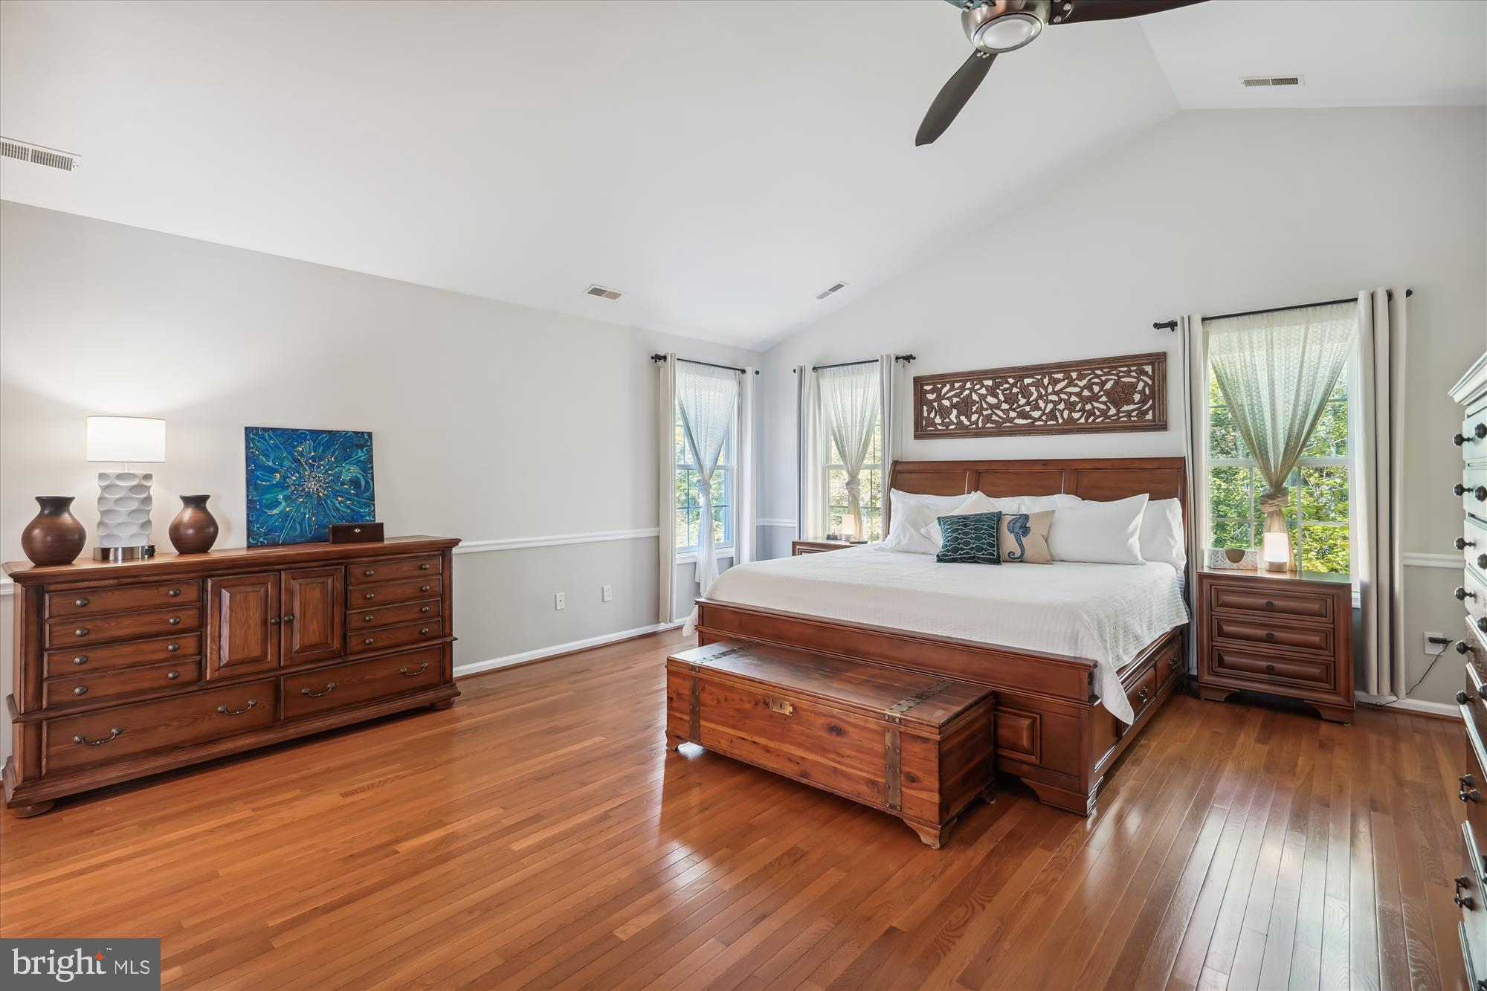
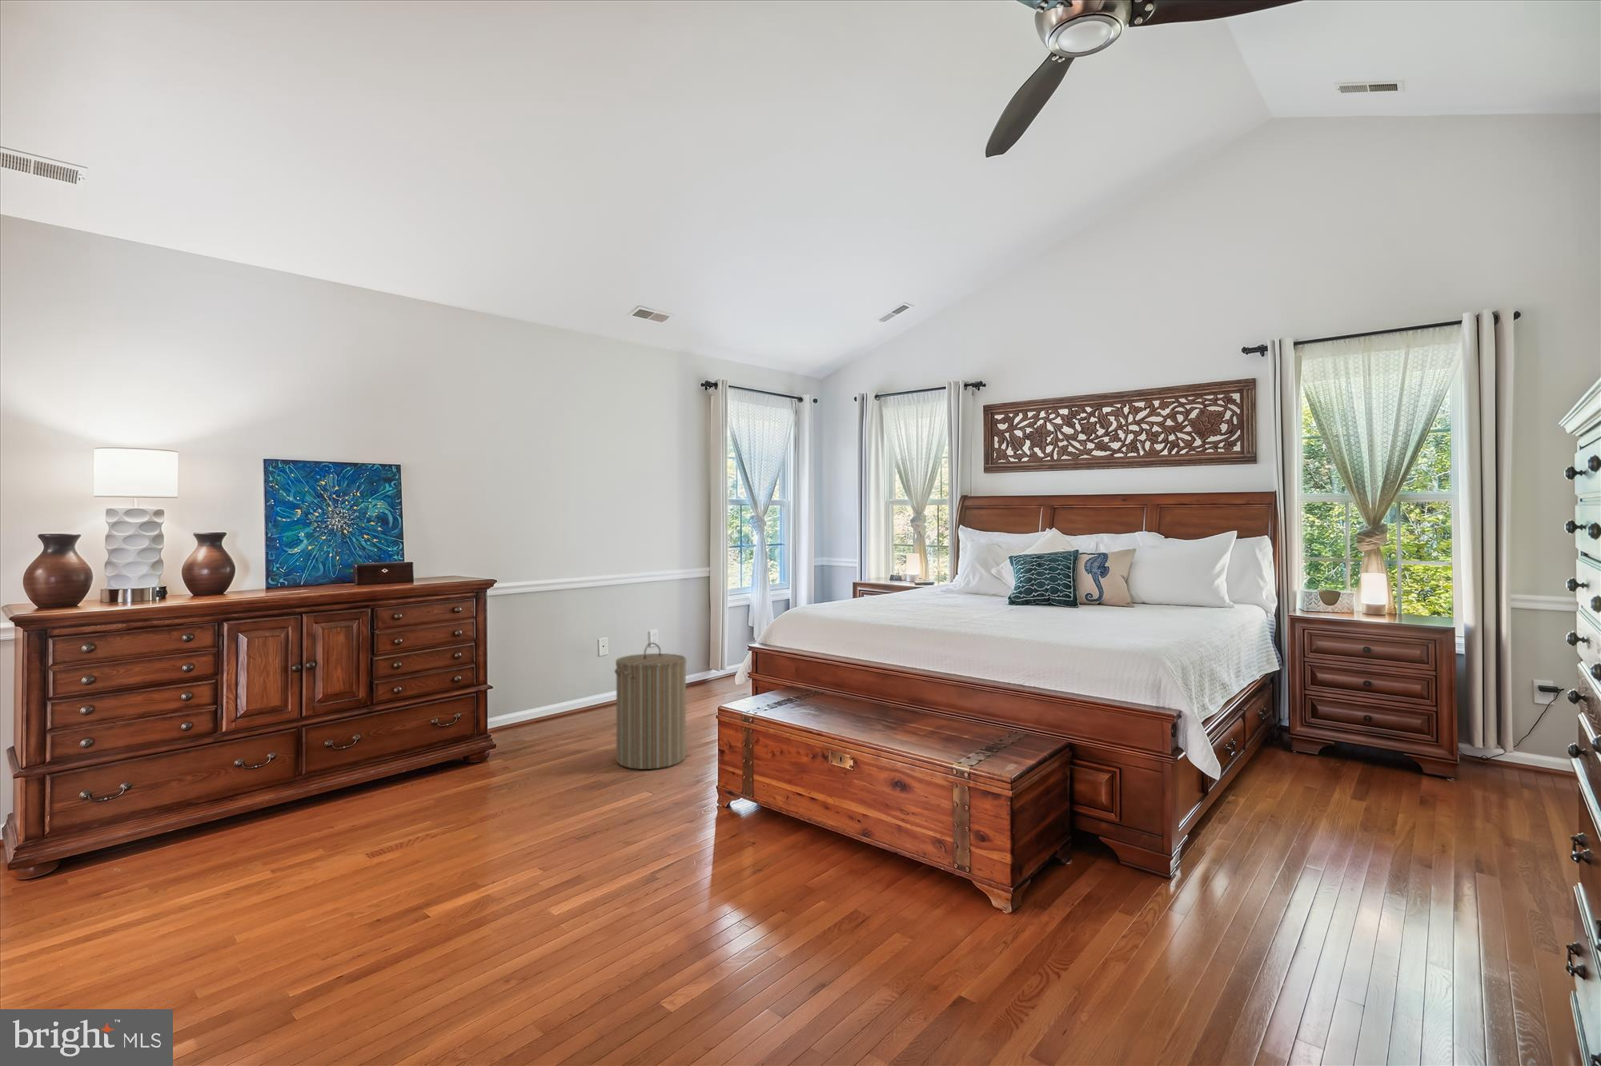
+ laundry hamper (651, 701)
